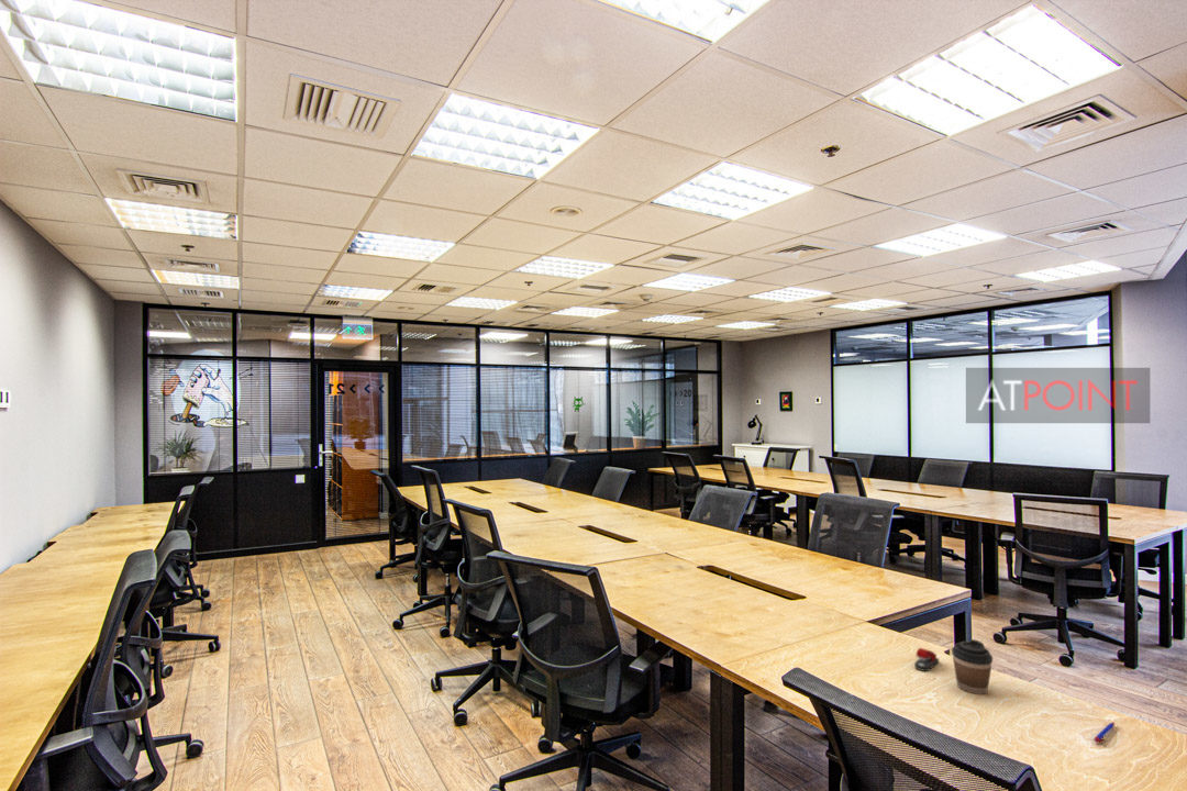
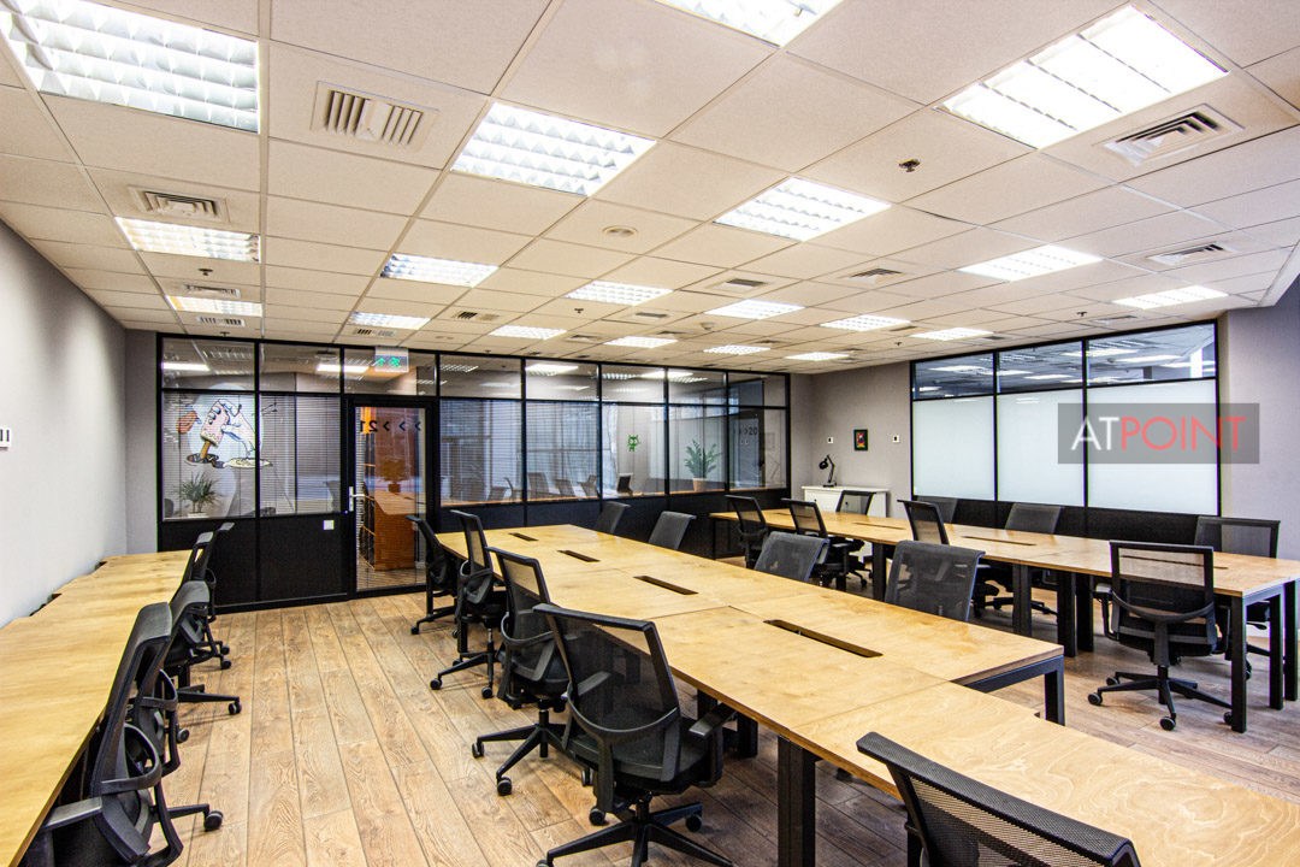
- pen (1105, 731)
- coffee cup (972, 665)
- stapler (925, 656)
